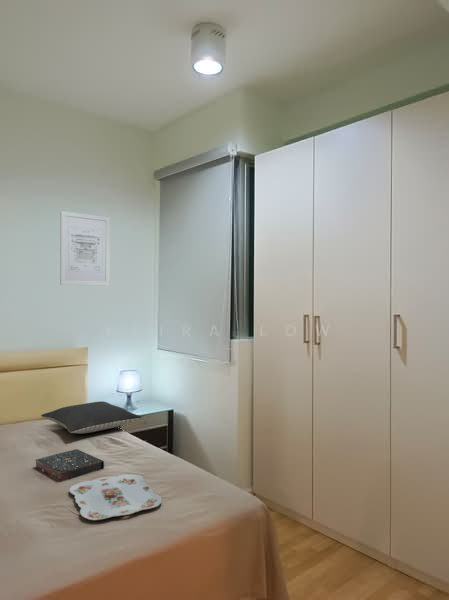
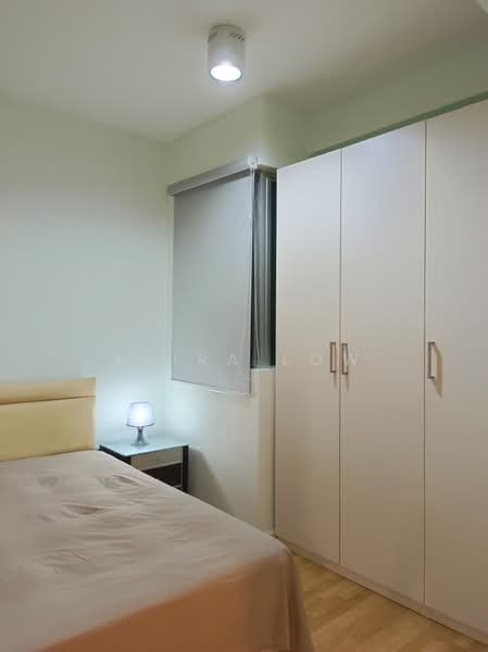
- pillow (91, 416)
- book (69, 463)
- serving tray (114, 495)
- wall art (85, 249)
